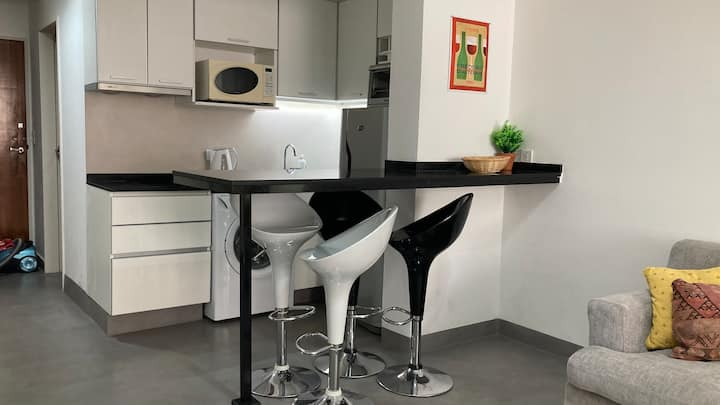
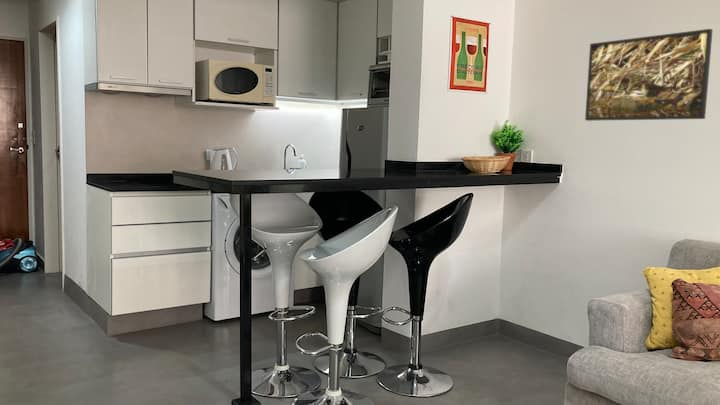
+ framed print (643, 78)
